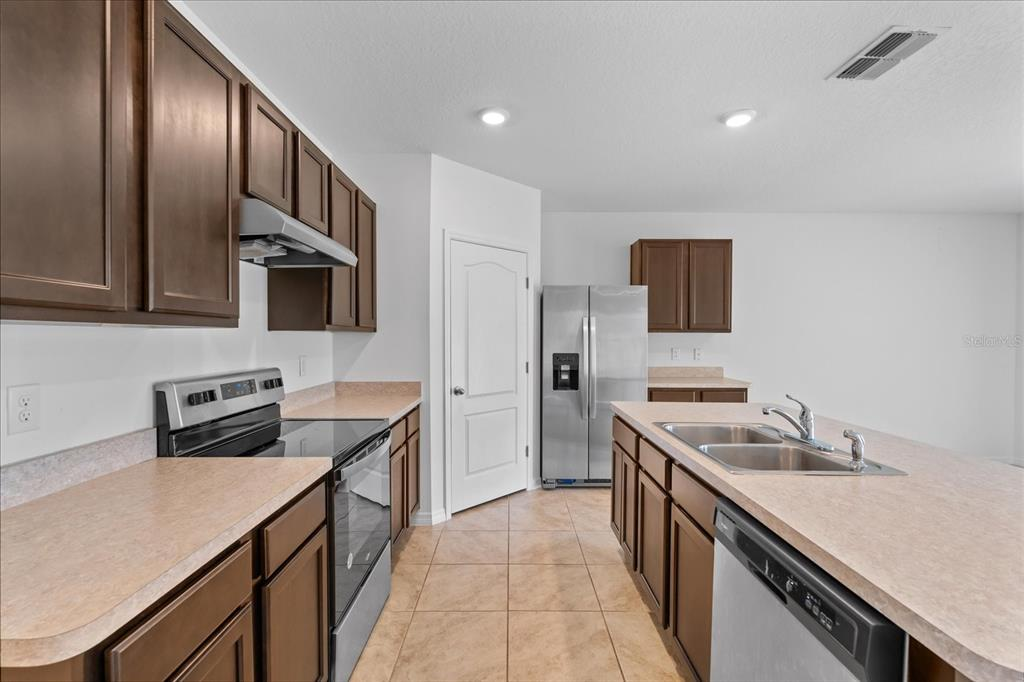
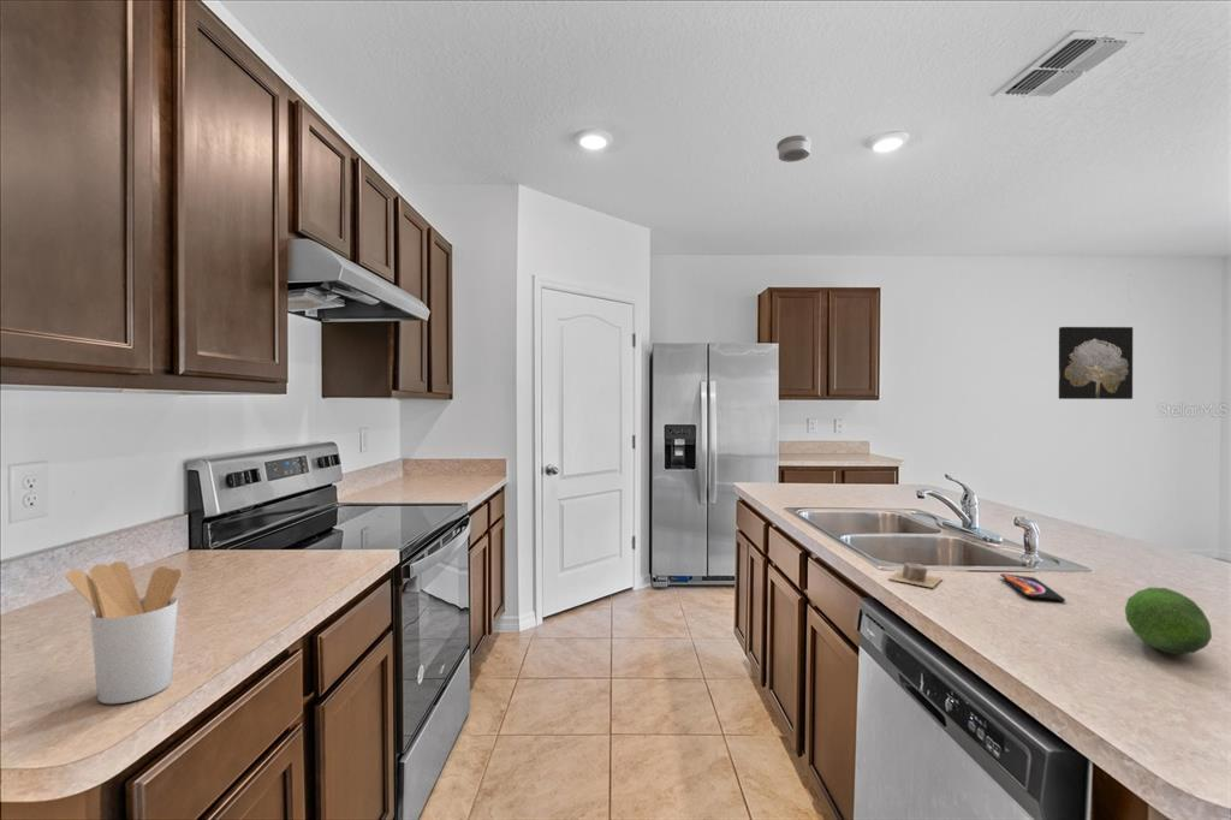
+ soap bar (915, 572)
+ smartphone (1030, 586)
+ wall art (1095, 363)
+ fruit (1162, 617)
+ smoke detector (793, 147)
+ utensil holder (123, 625)
